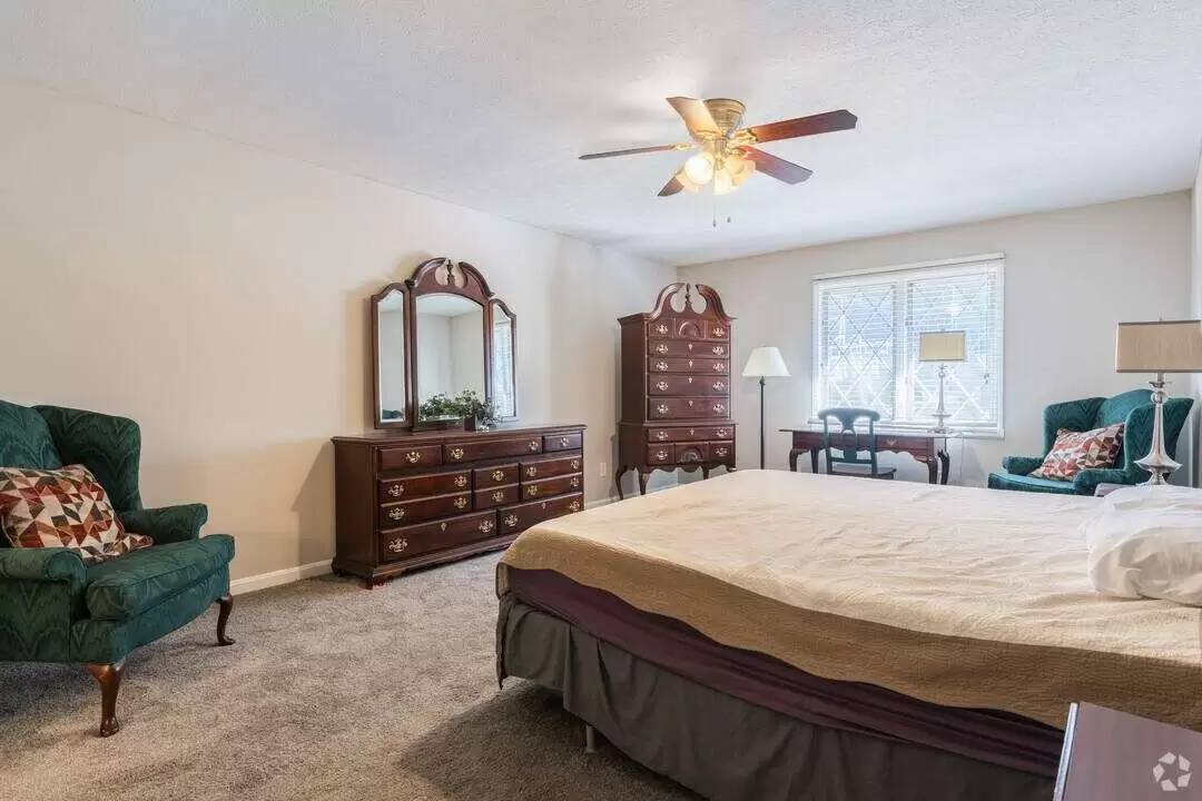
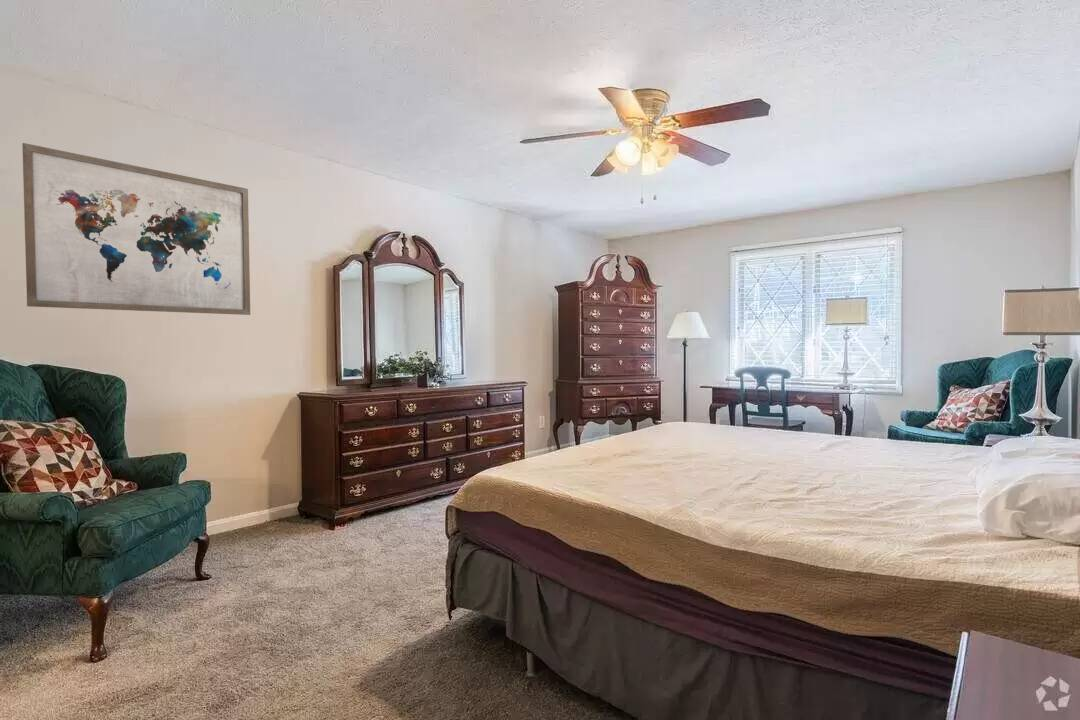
+ wall art (151, 240)
